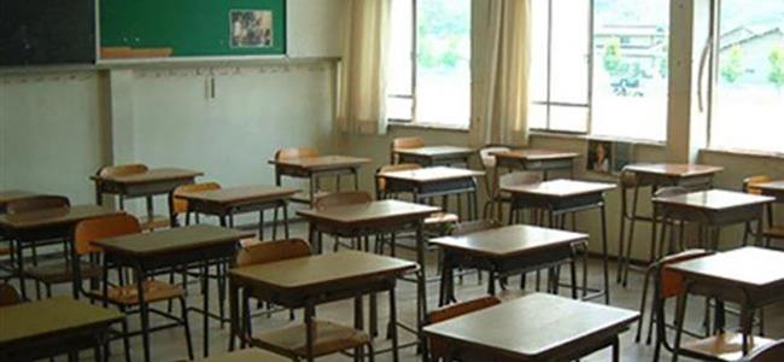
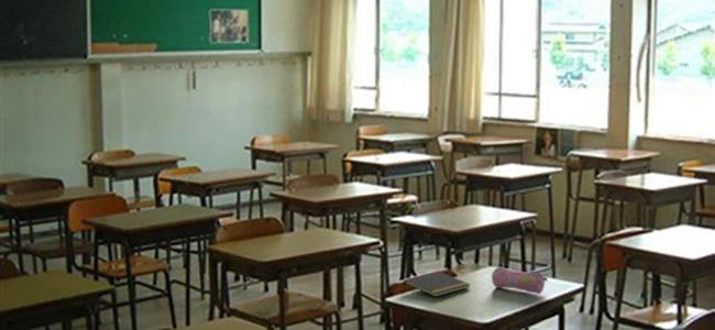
+ pencil case (518, 279)
+ notepad (437, 283)
